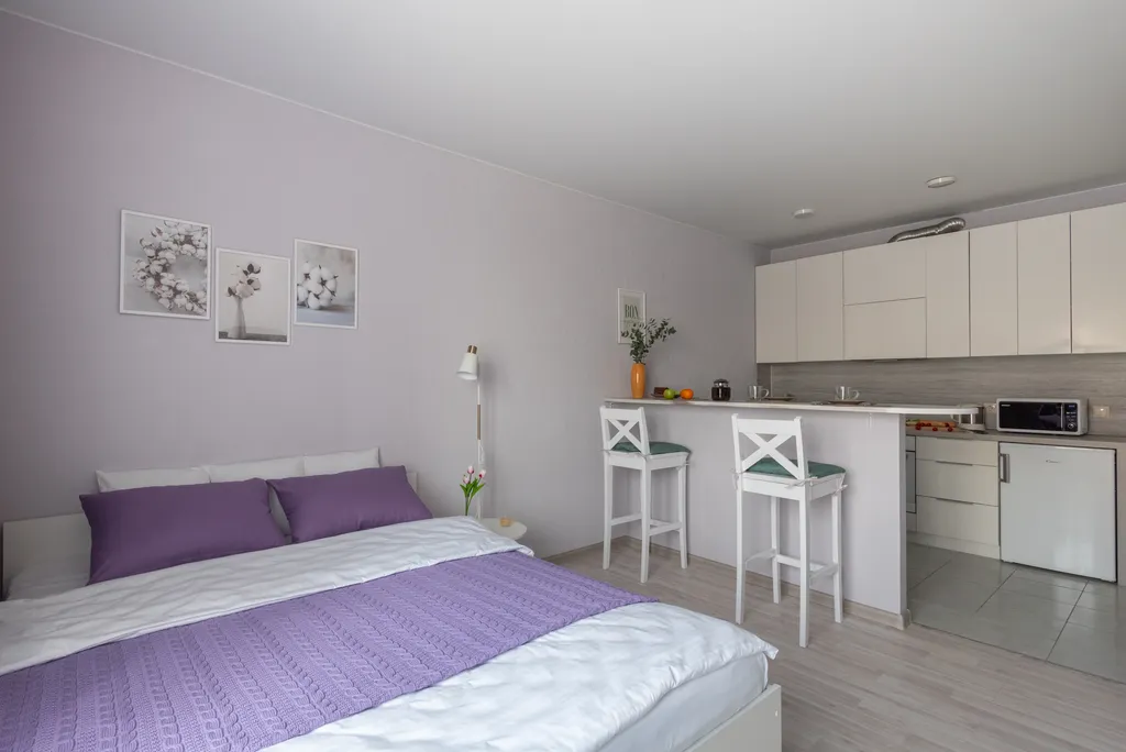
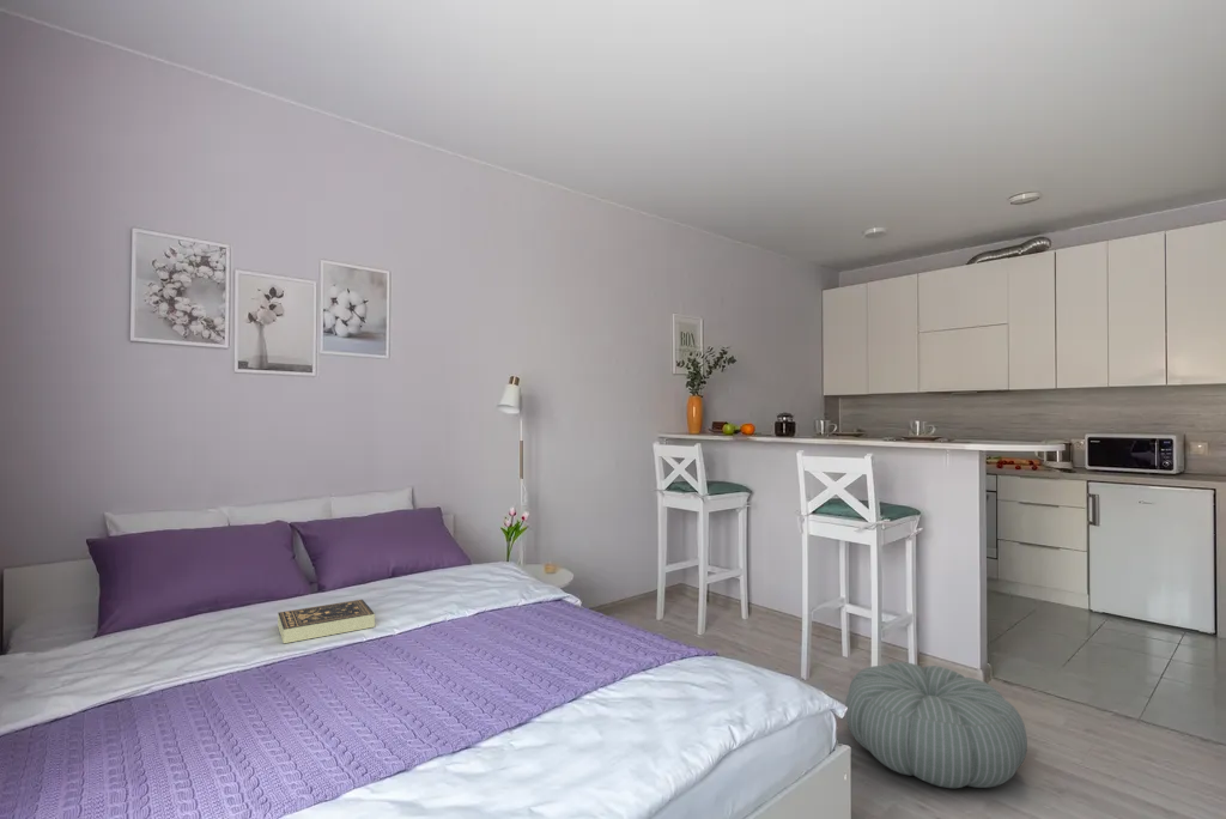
+ book (326, 619)
+ pouf (930, 718)
